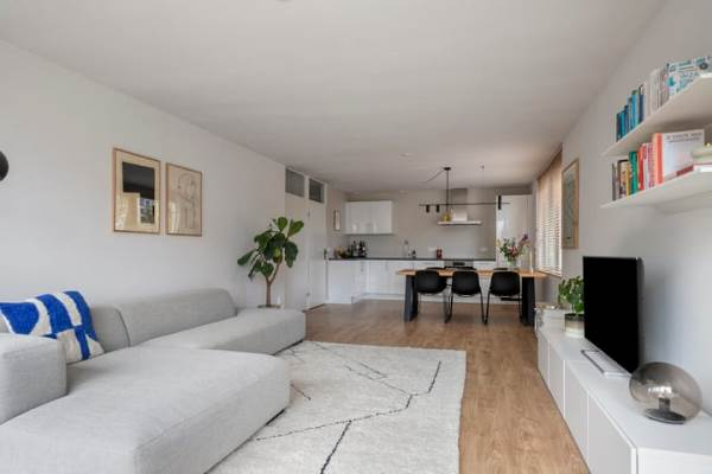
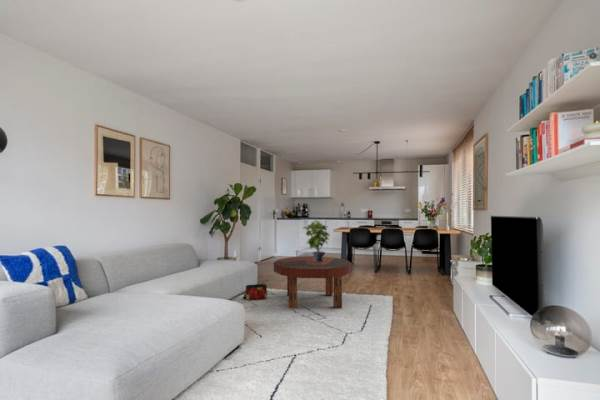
+ coffee table (312, 277)
+ bag (255, 291)
+ potted plant (317, 239)
